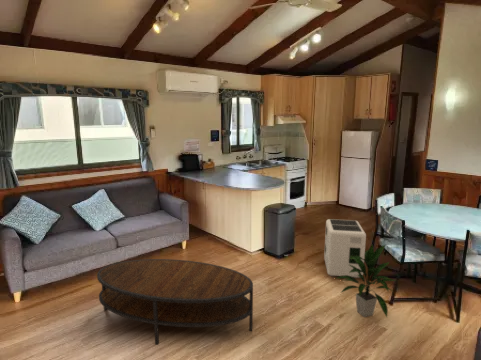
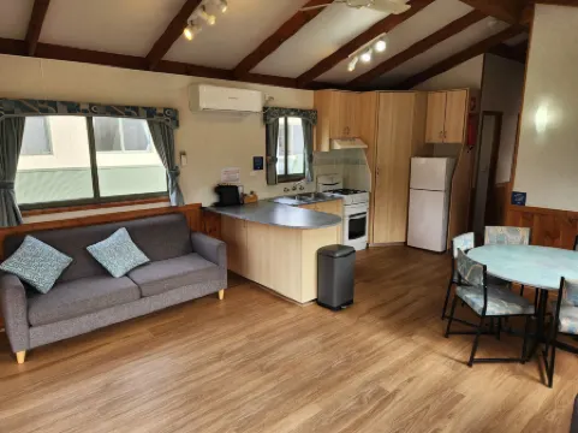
- air purifier (343, 247)
- coffee table (173, 298)
- indoor plant (368, 281)
